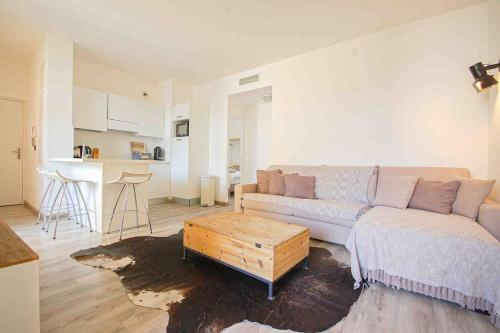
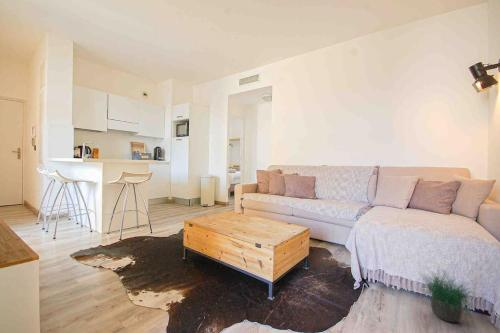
+ potted plant (446, 290)
